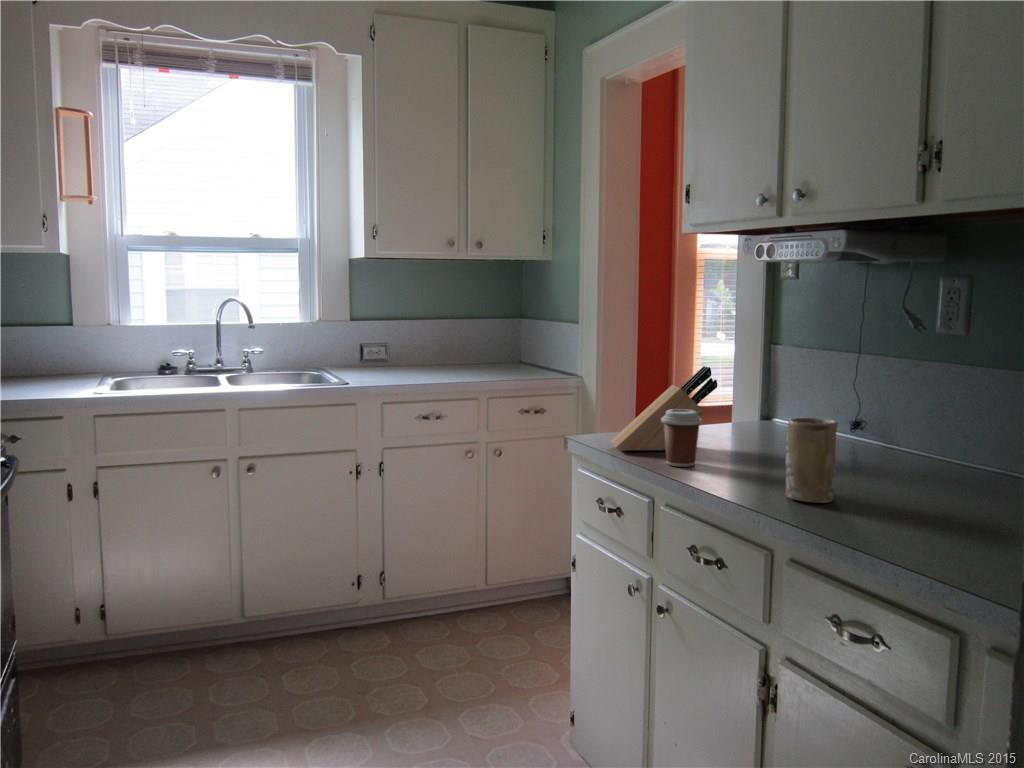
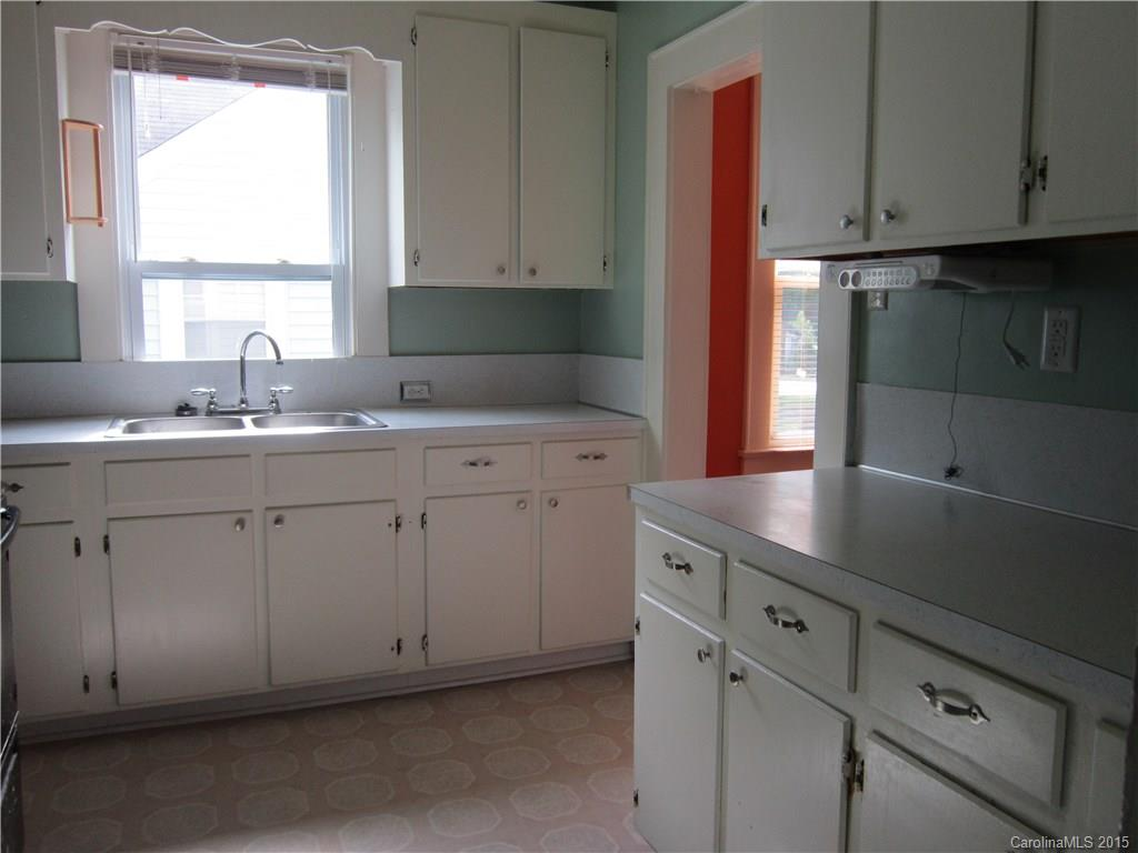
- mug (804, 456)
- knife block (664, 406)
- coffee cup (681, 437)
